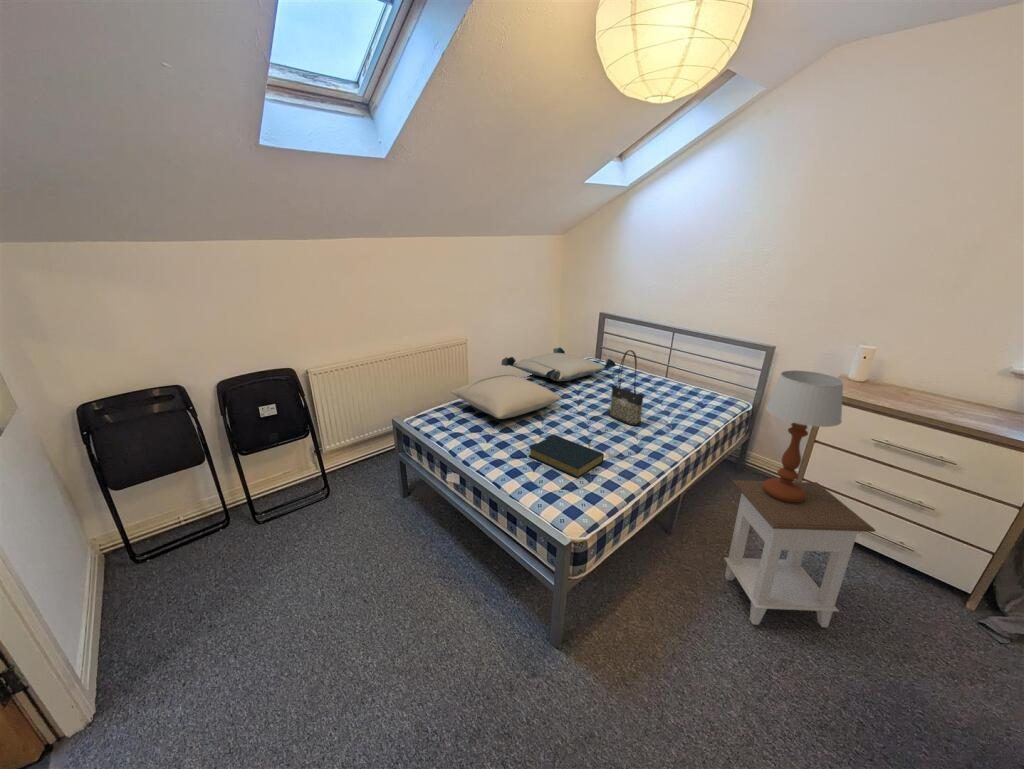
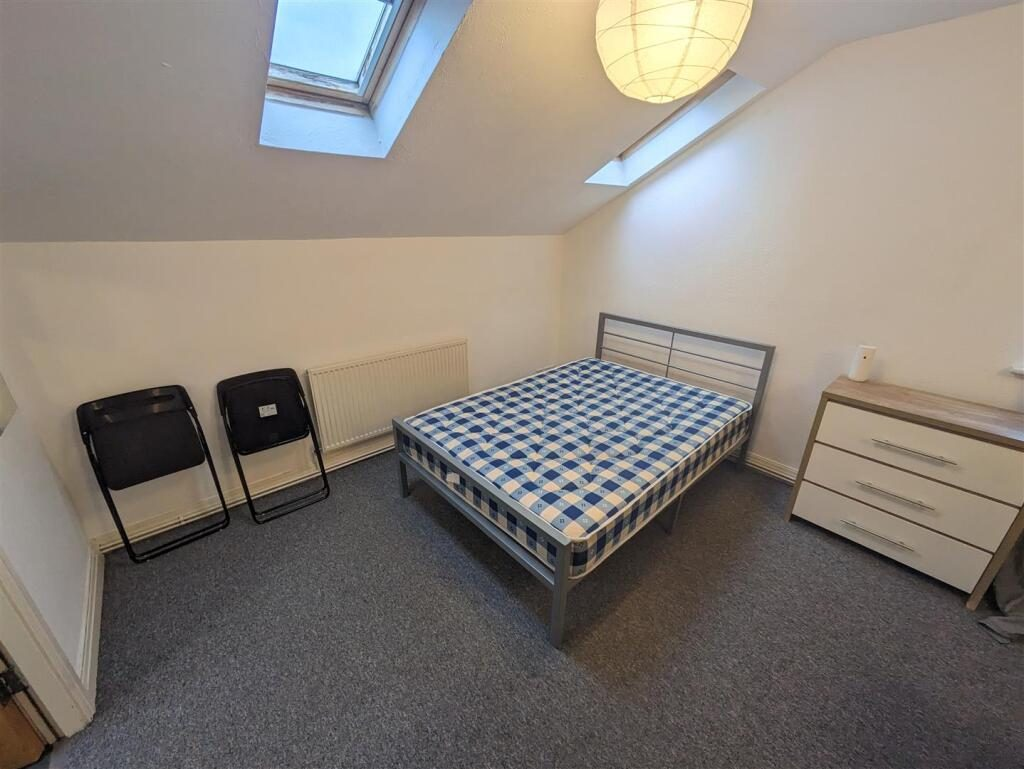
- pillow (505, 395)
- hardback book (565, 454)
- tote bag (626, 389)
- nightstand (787, 554)
- table lamp (796, 438)
- pillow (557, 365)
